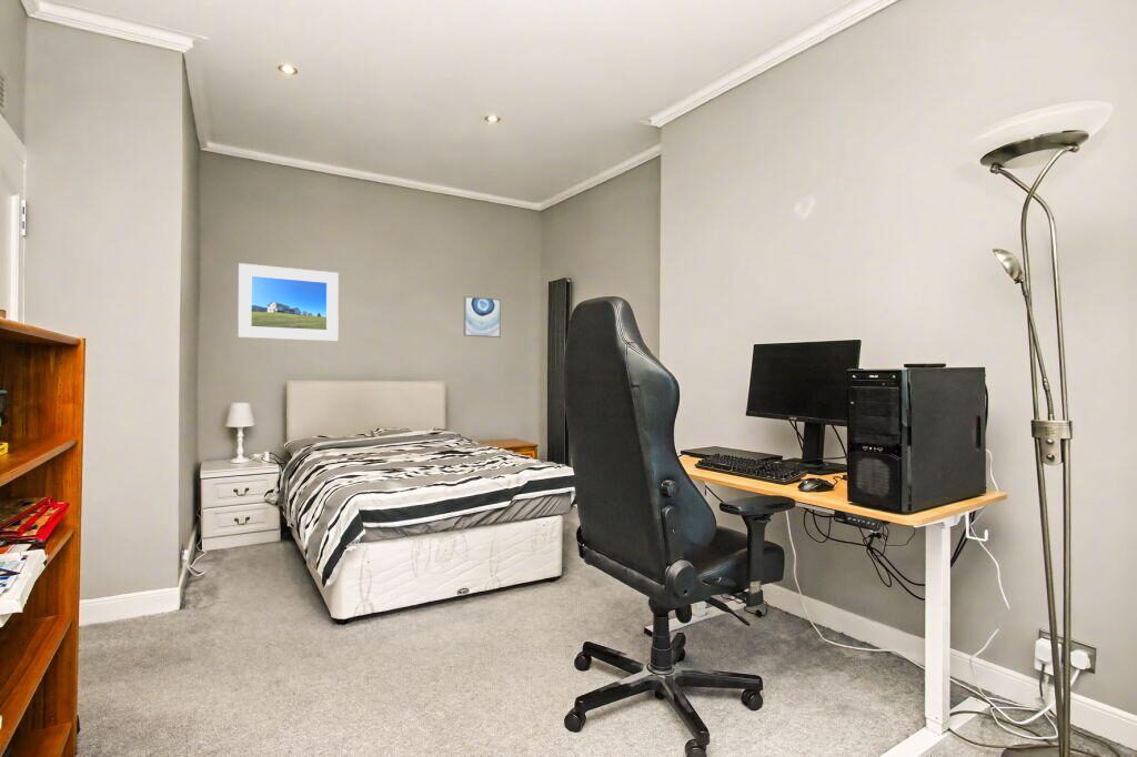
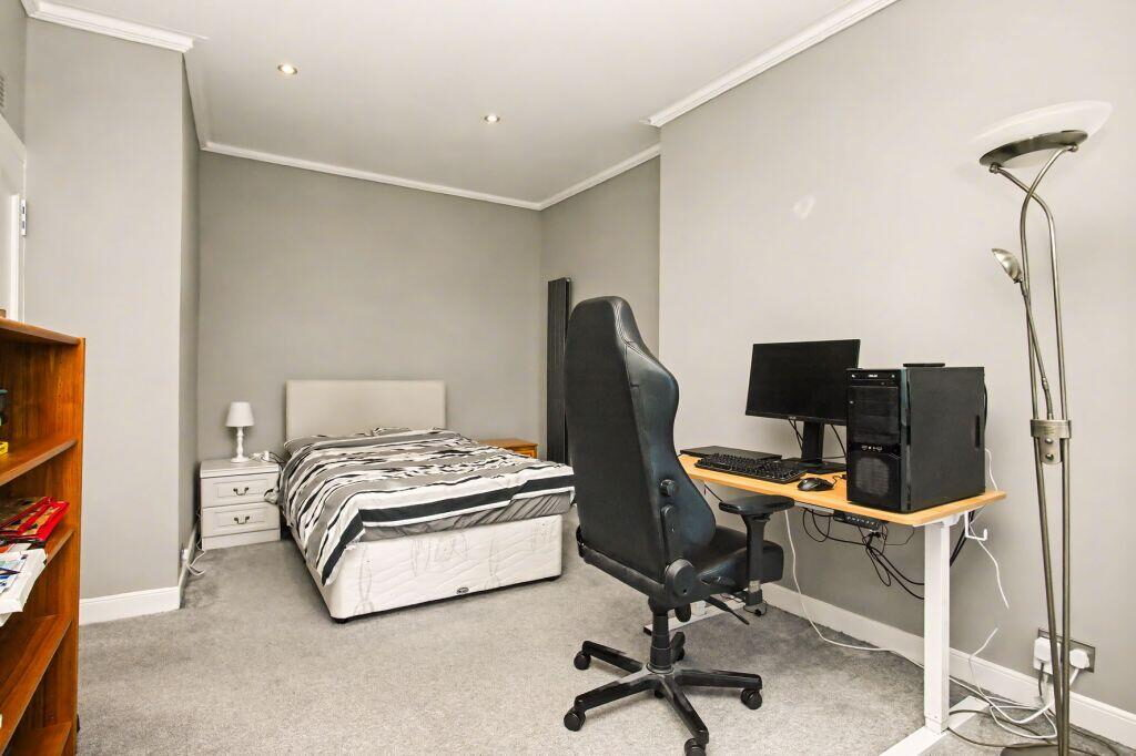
- wall art (482, 316)
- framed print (290, 303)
